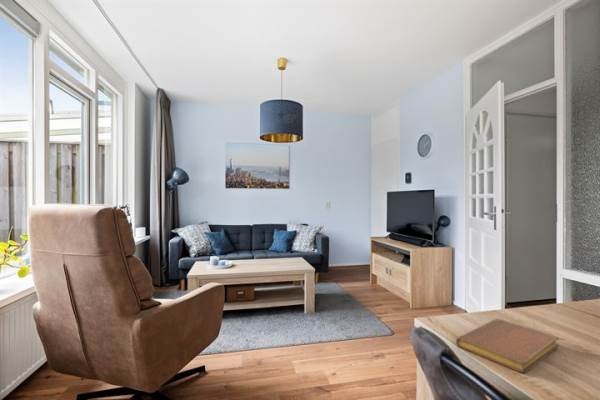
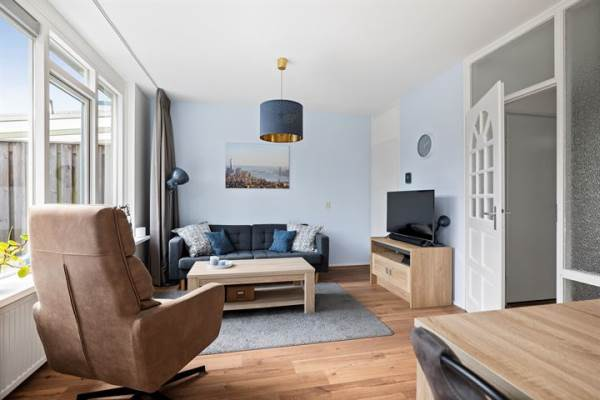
- notebook (507, 341)
